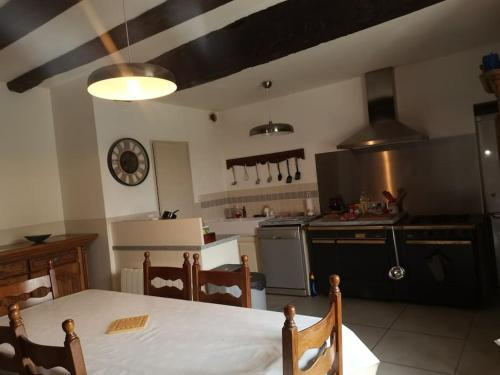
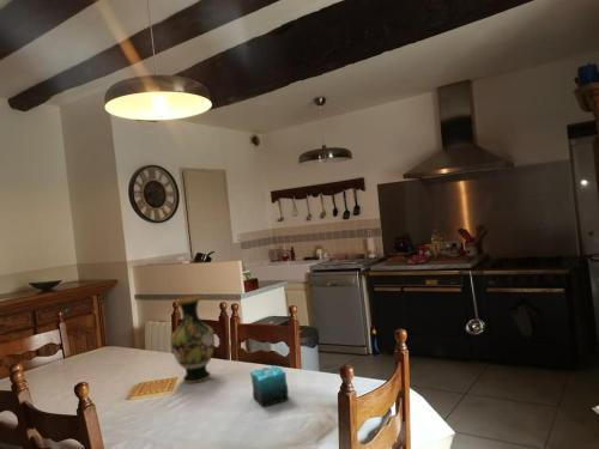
+ candle (268, 380)
+ vase (192, 338)
